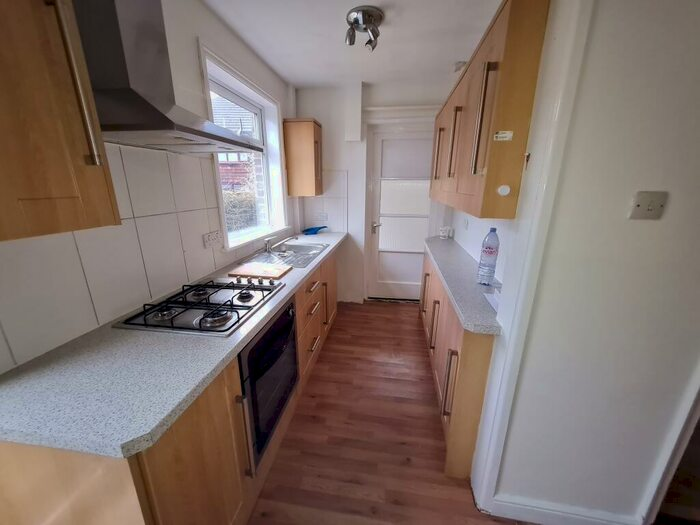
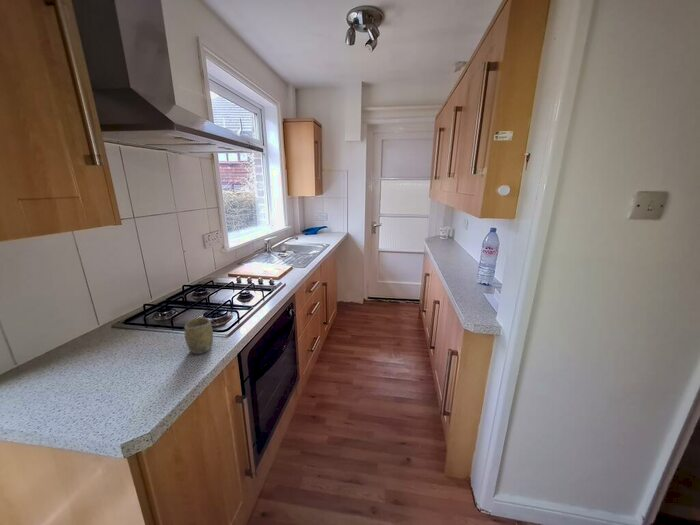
+ cup (199, 335)
